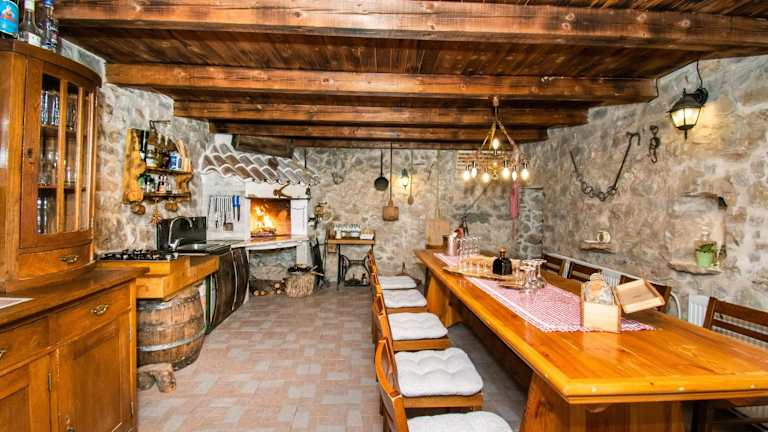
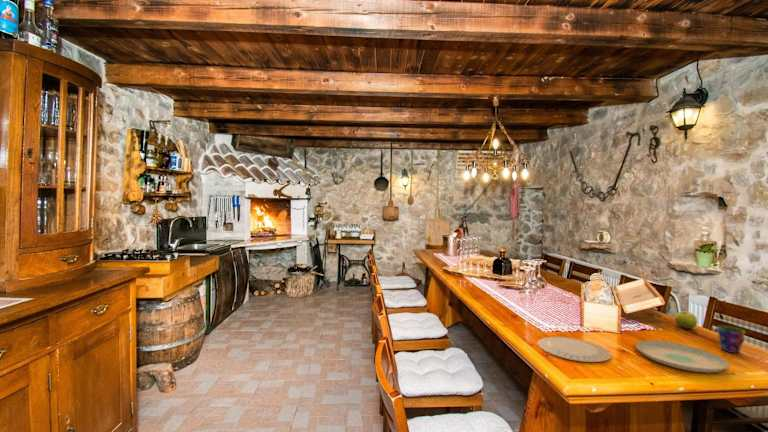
+ plate (679, 356)
+ chinaware (572, 346)
+ cup (732, 341)
+ fruit (685, 319)
